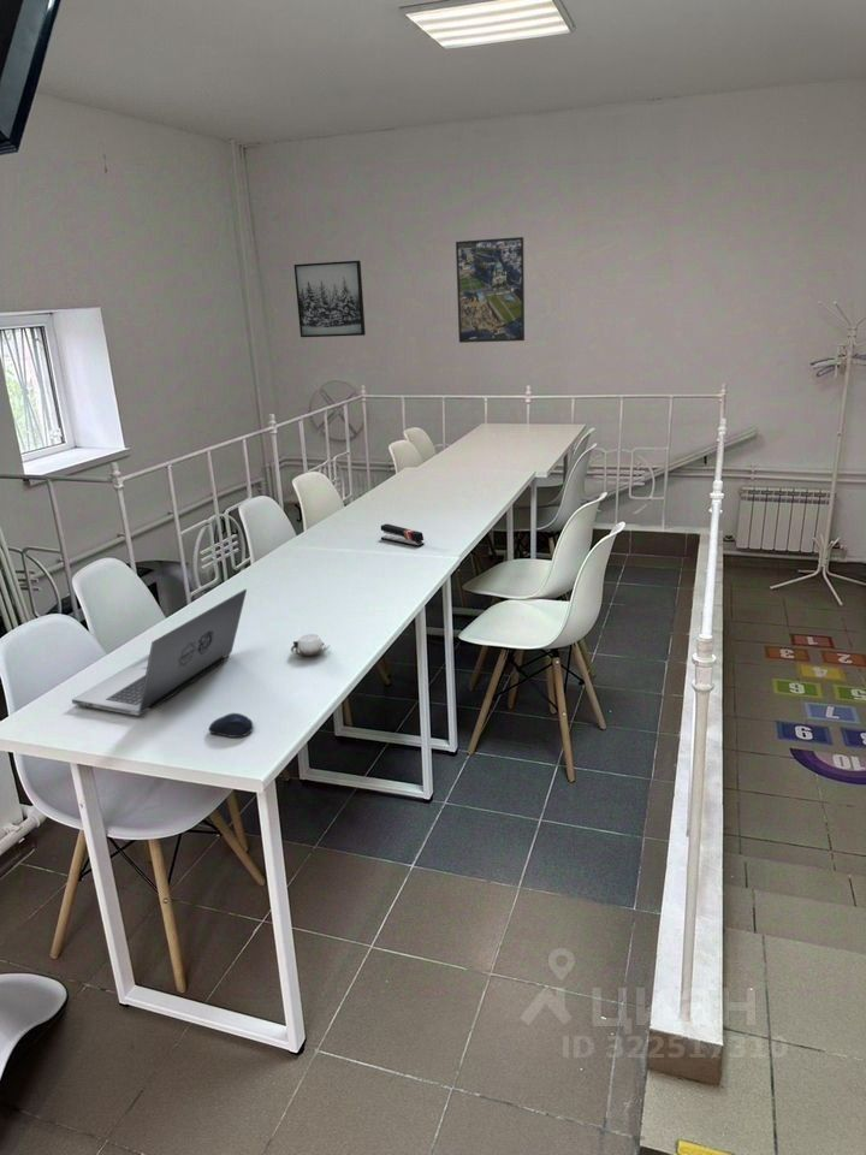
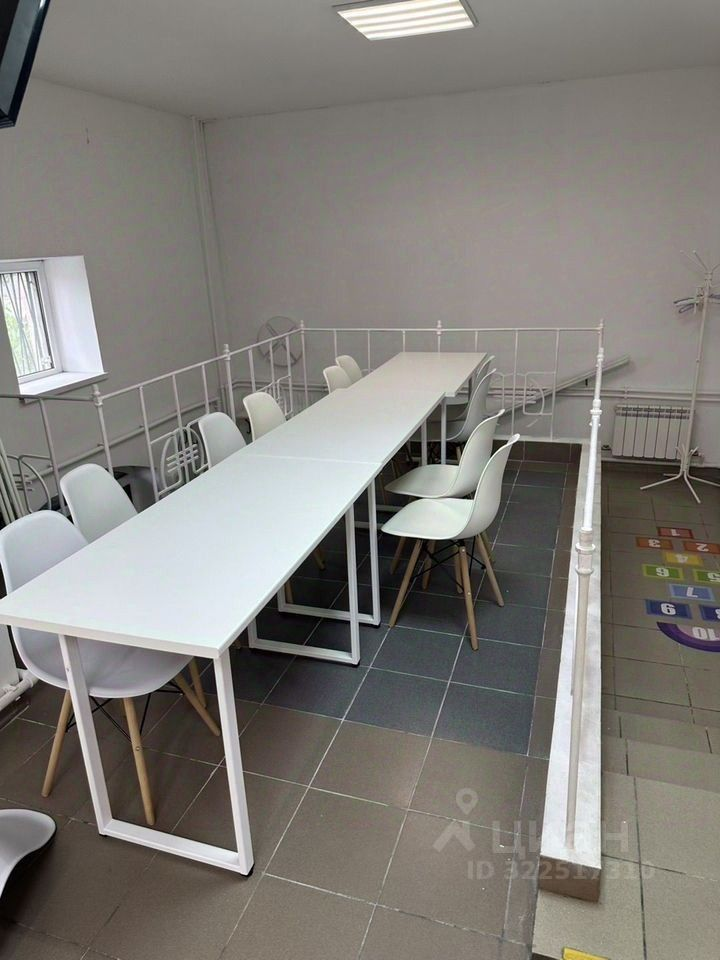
- laptop (162, 645)
- computer mouse (231, 722)
- cup (309, 645)
- wall art (330, 300)
- stapler (402, 534)
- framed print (490, 291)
